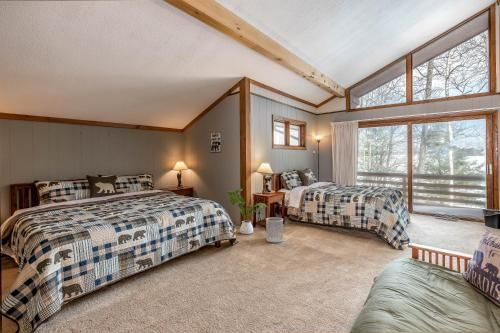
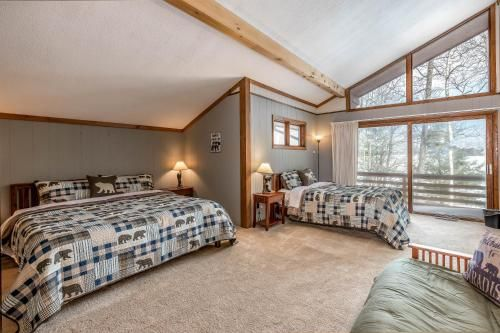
- wastebasket (274, 229)
- house plant (242, 211)
